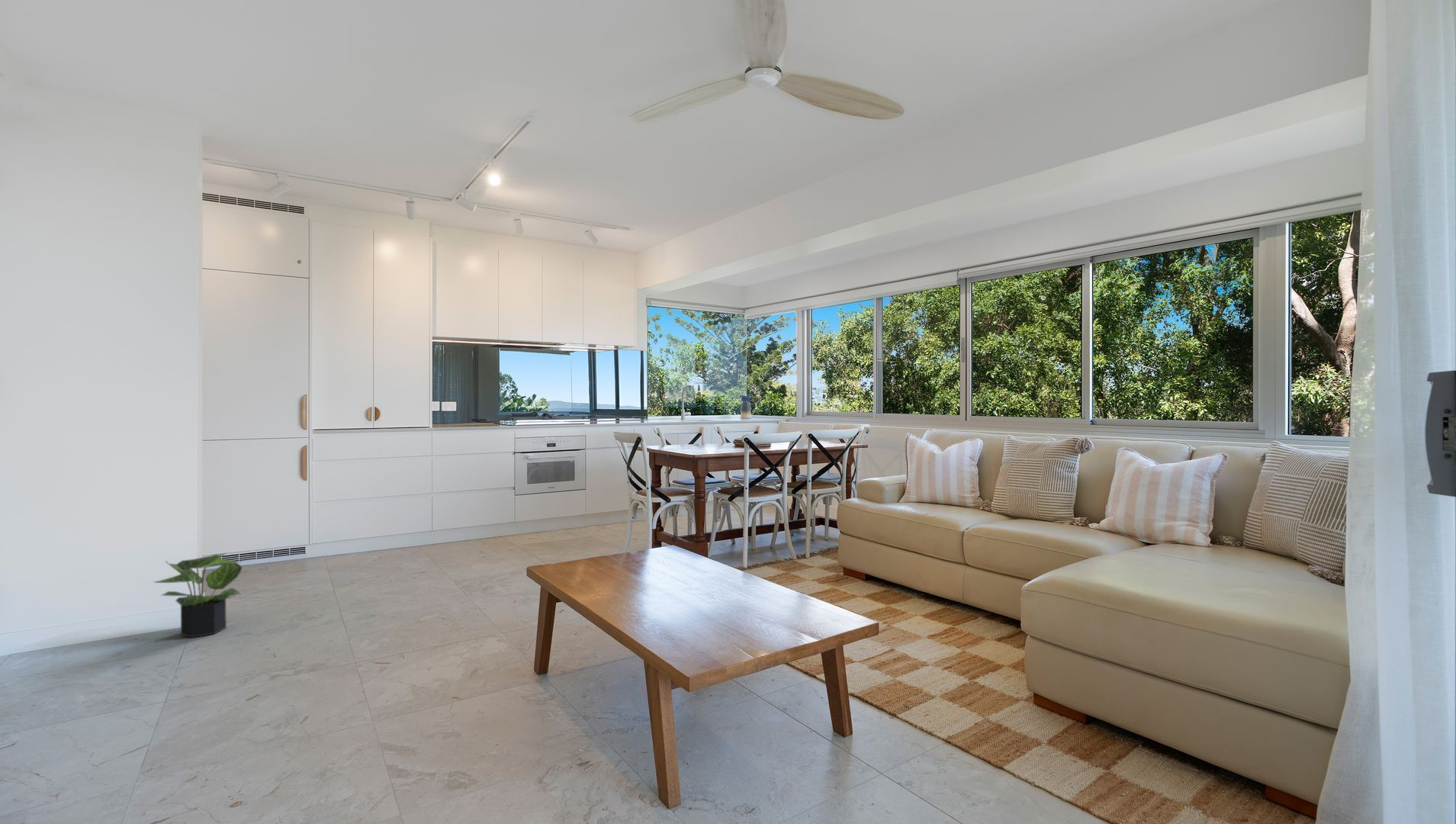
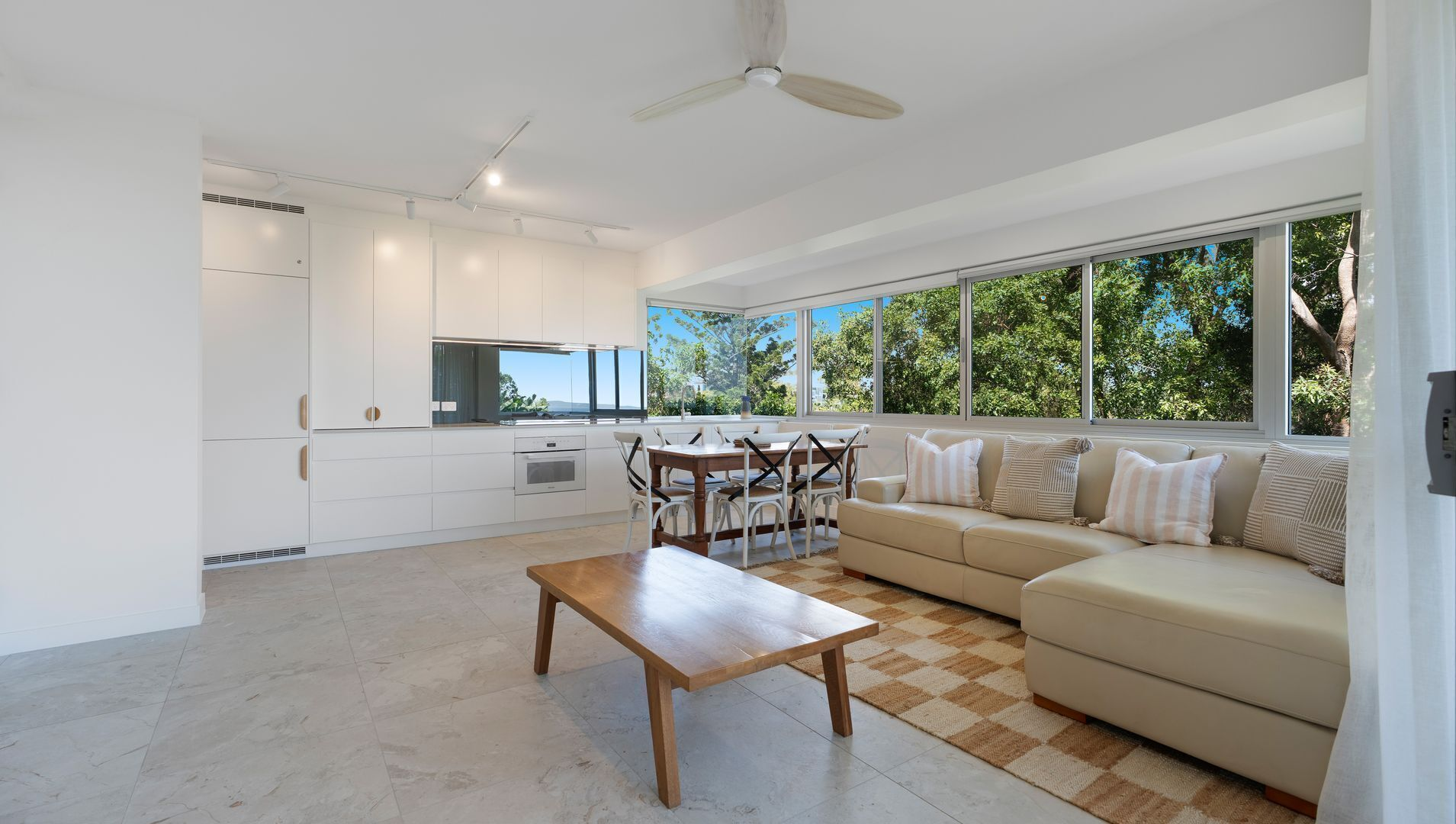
- potted plant (195, 593)
